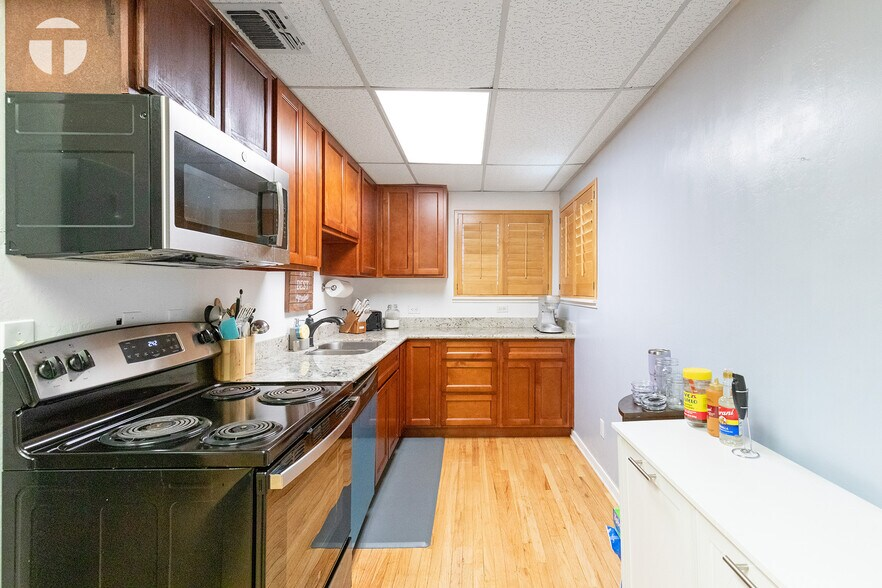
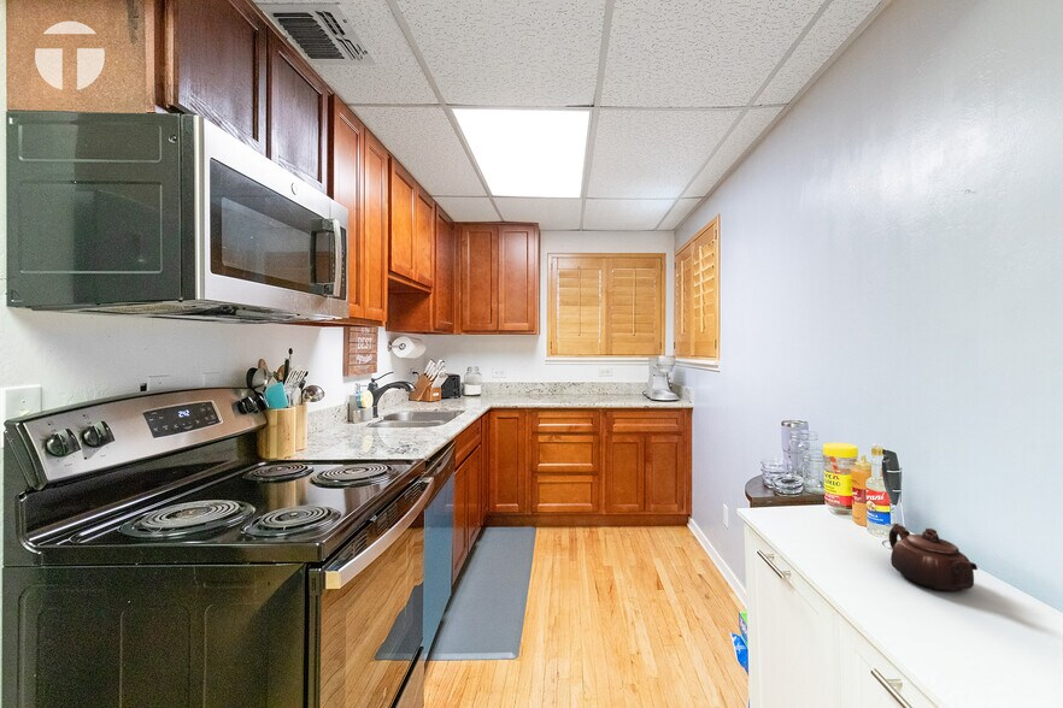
+ teapot (928, 553)
